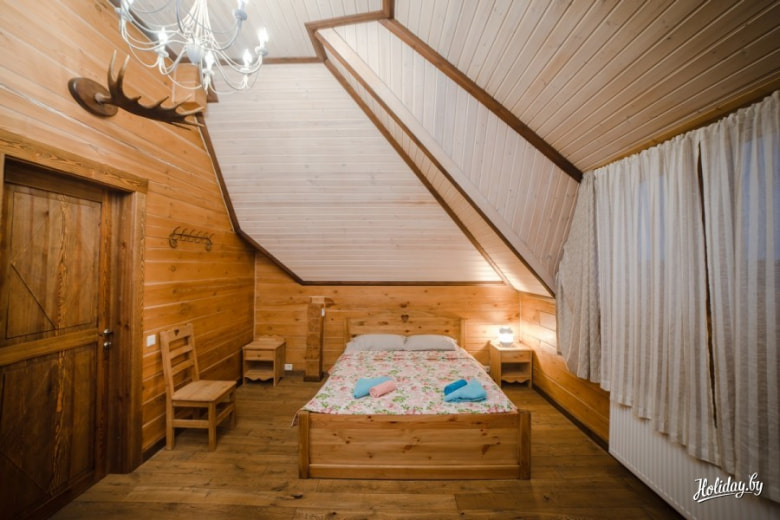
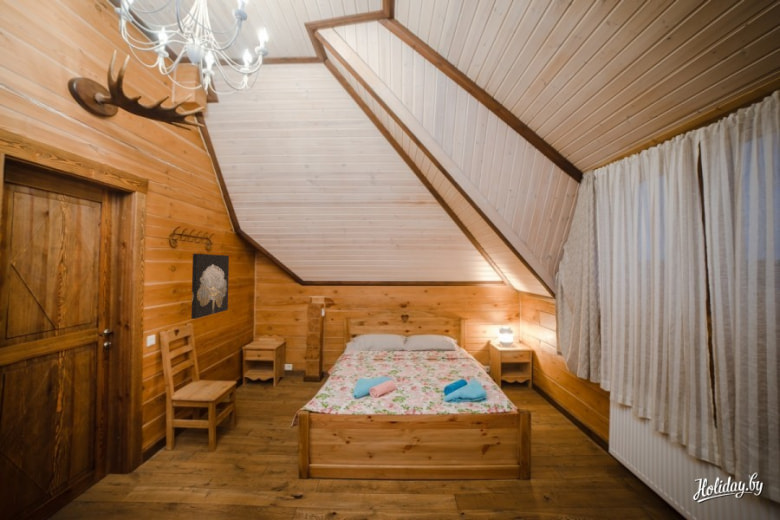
+ wall art (211, 284)
